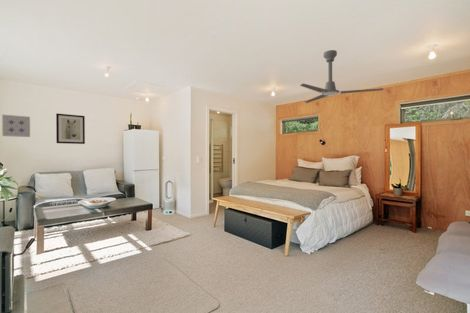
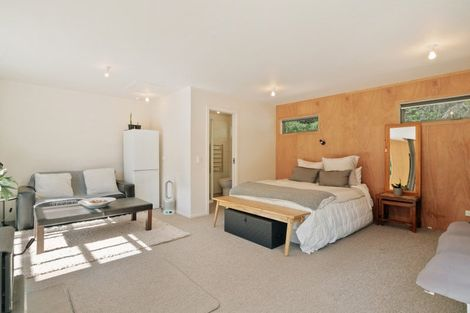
- wall art (70, 129)
- ceiling fan (331, 72)
- wall art (16, 126)
